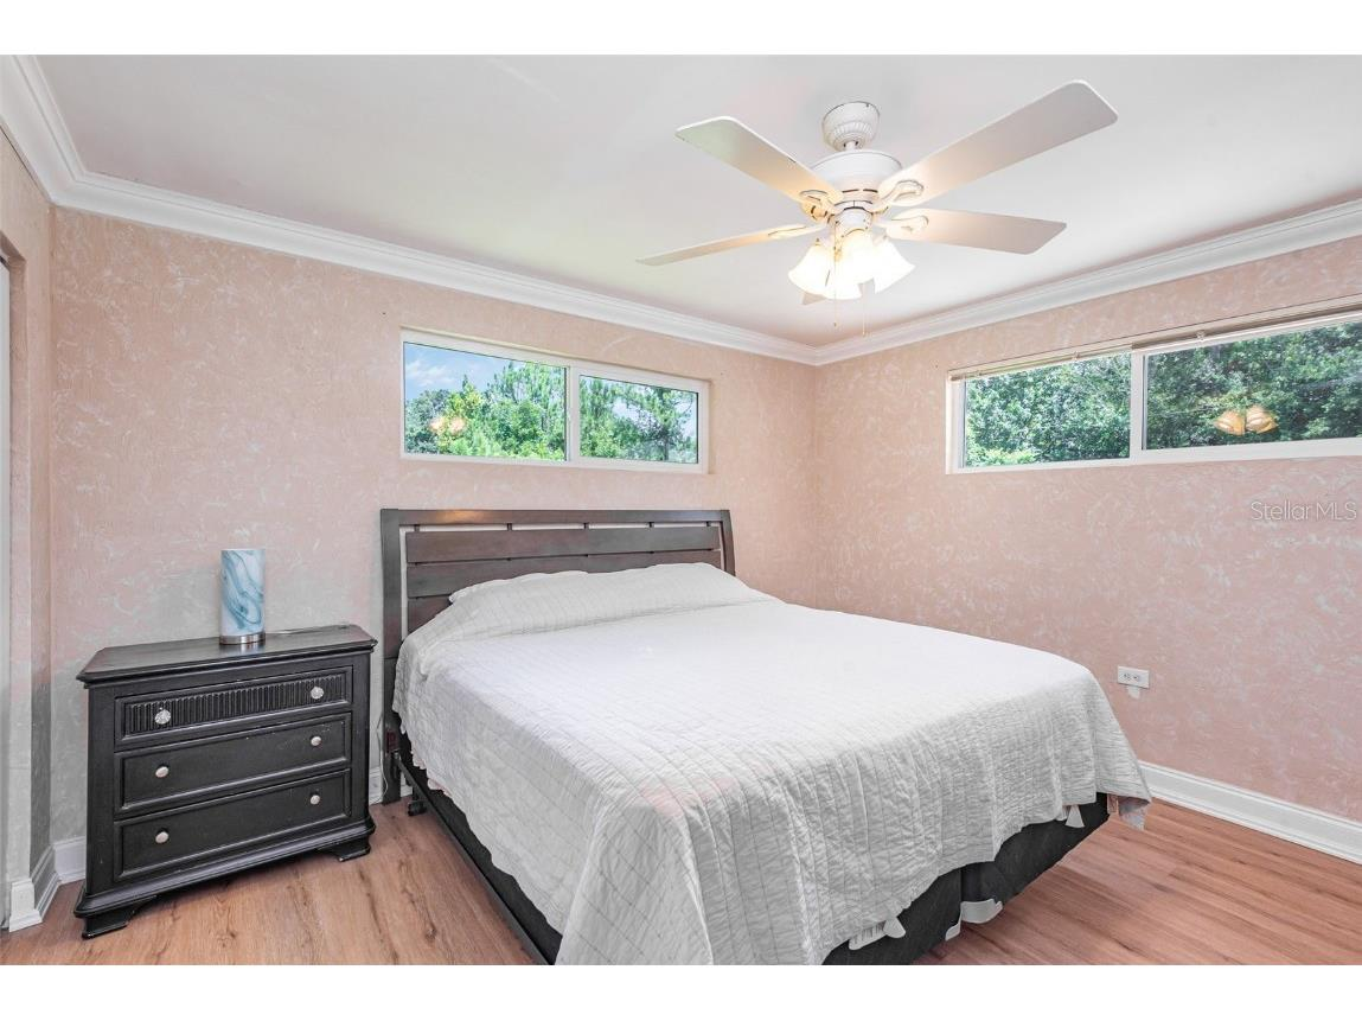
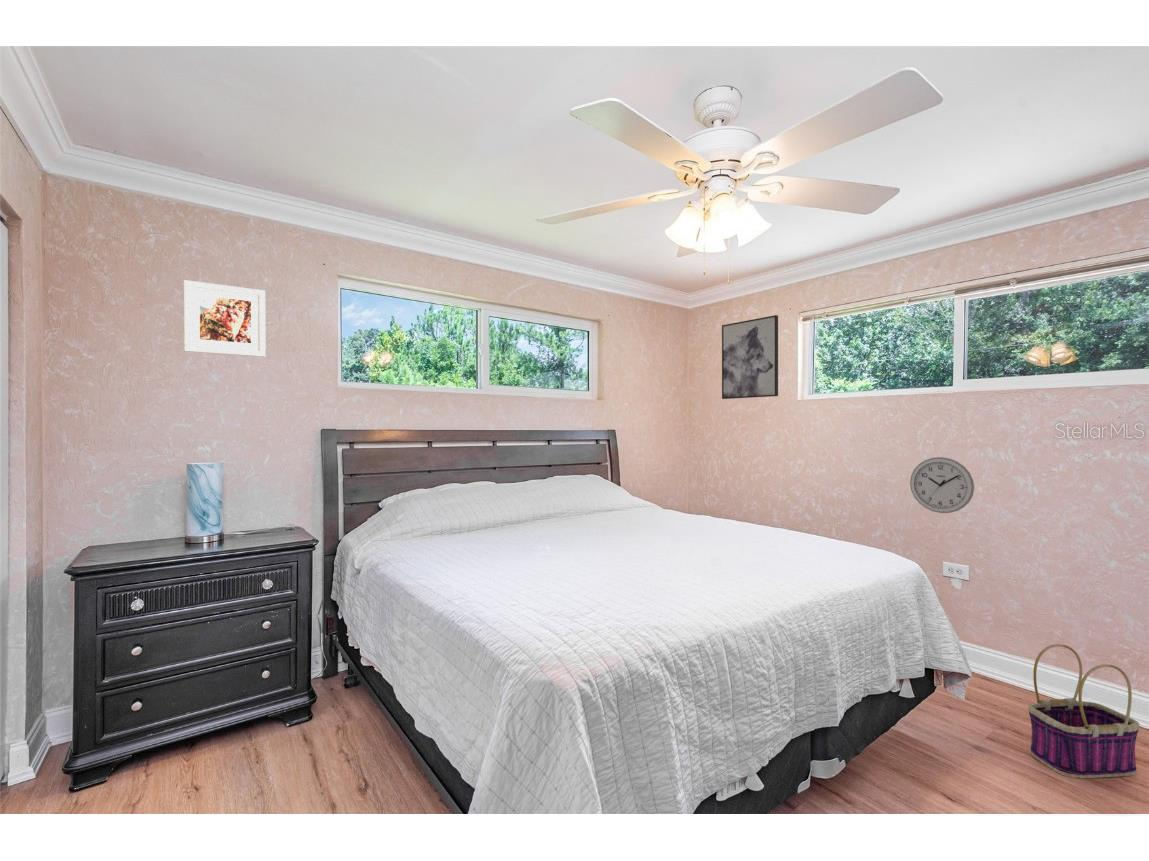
+ wall clock (940, 485)
+ wall art (748, 359)
+ basket (1081, 708)
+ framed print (225, 320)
